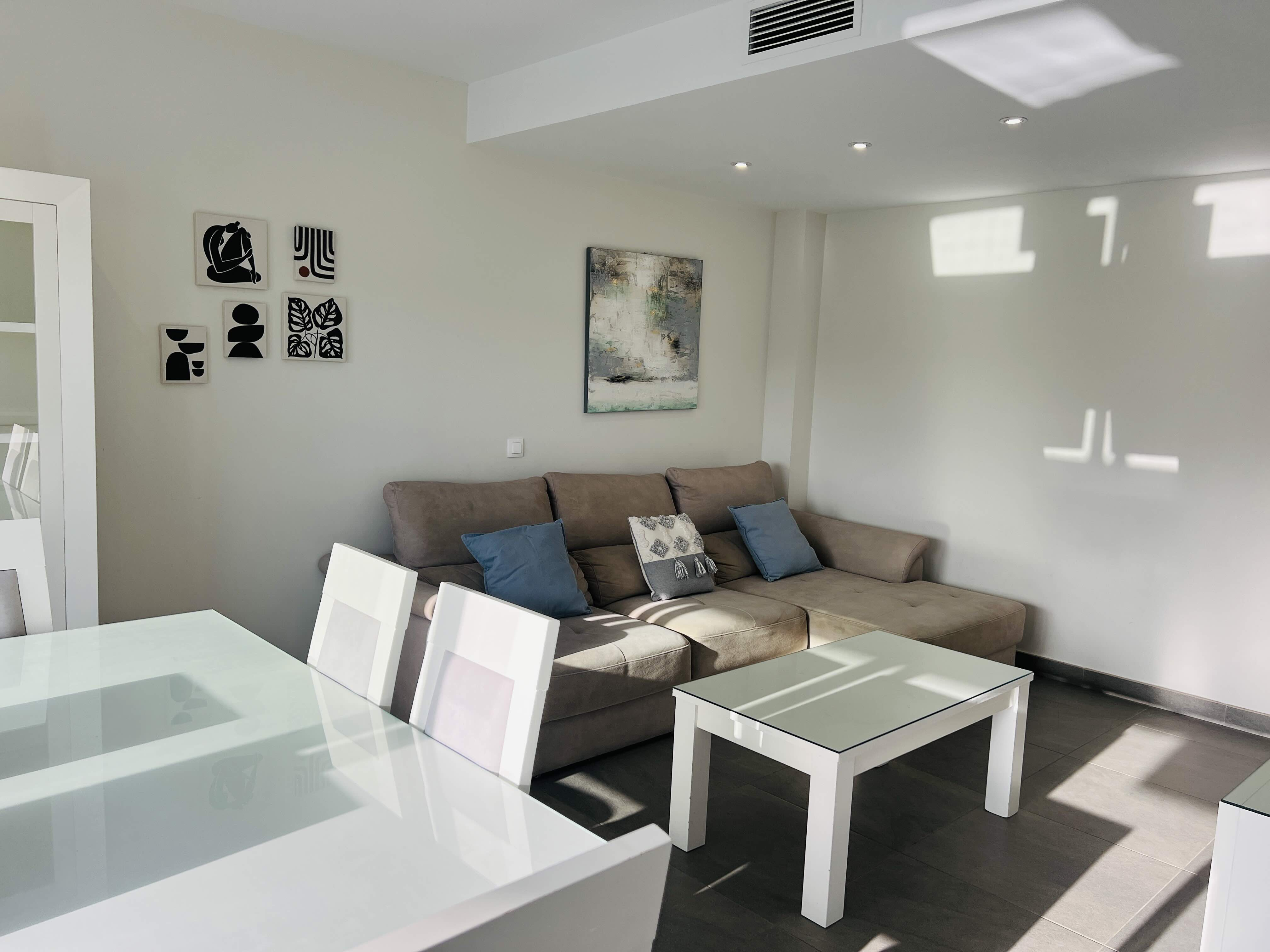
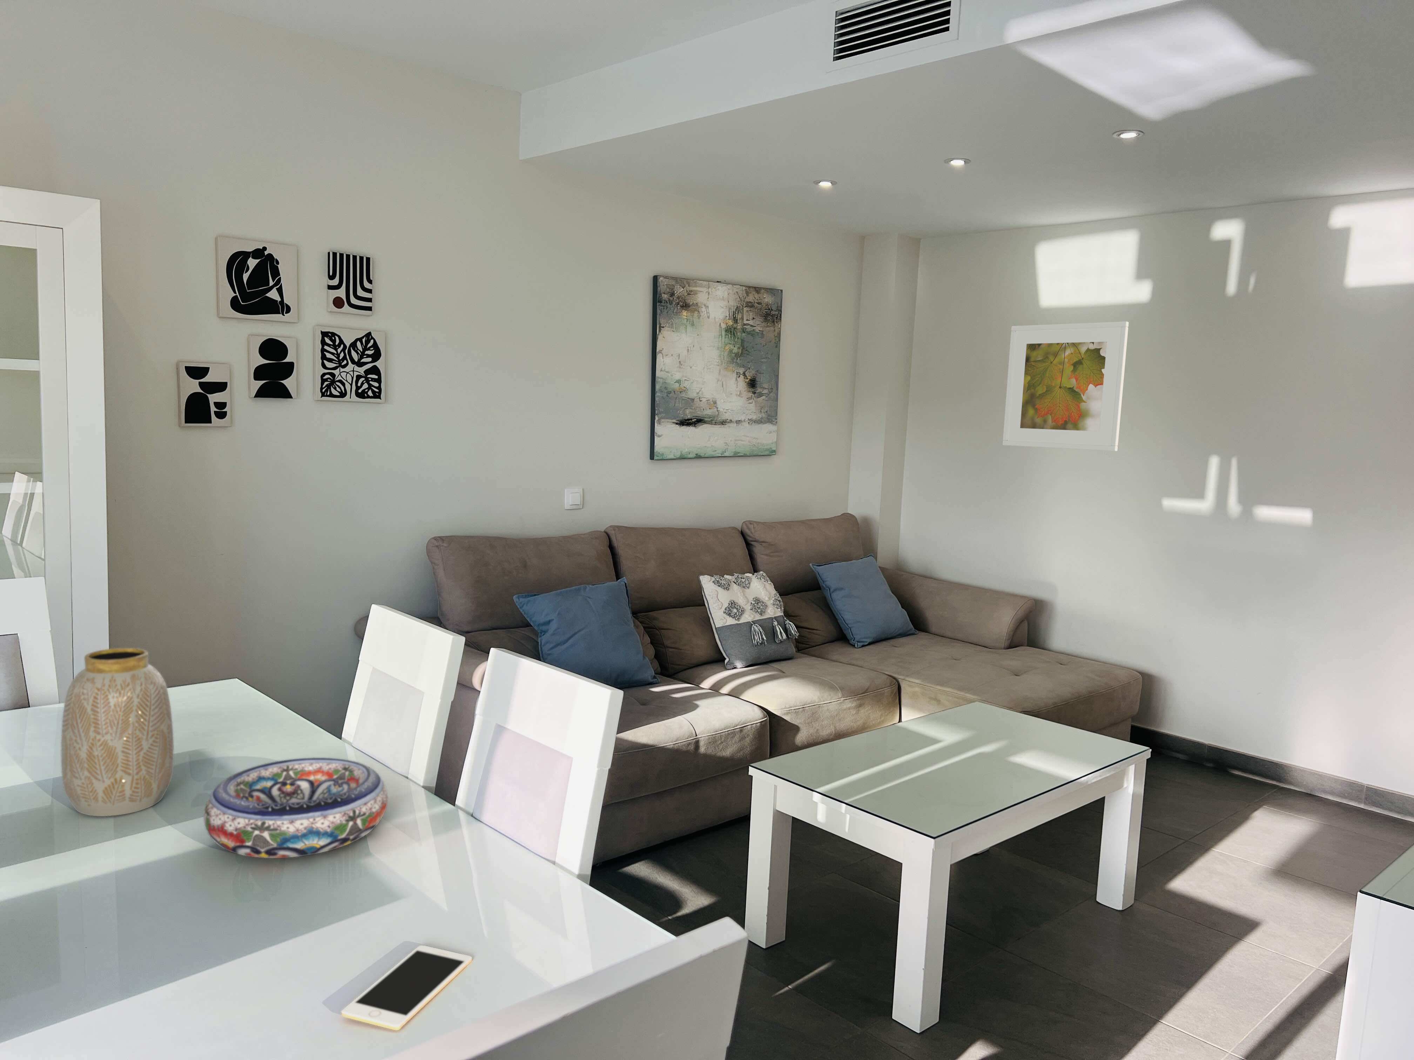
+ cell phone (410, 984)
+ vase (118, 728)
+ bowl (298, 805)
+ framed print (1062, 386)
